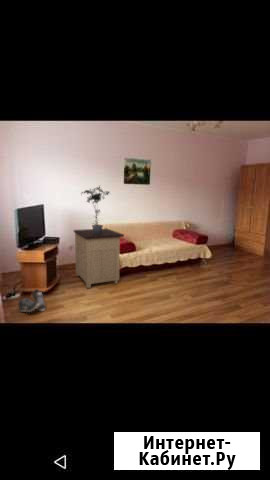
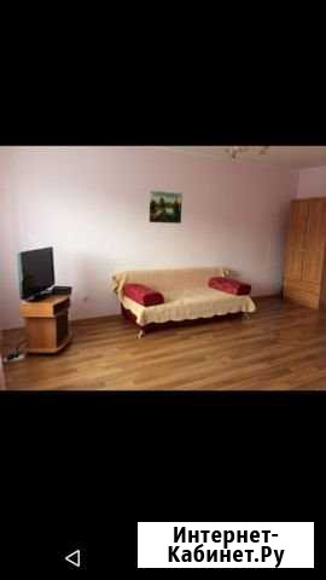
- potted plant (96, 210)
- nightstand (97, 256)
- shoe (35, 300)
